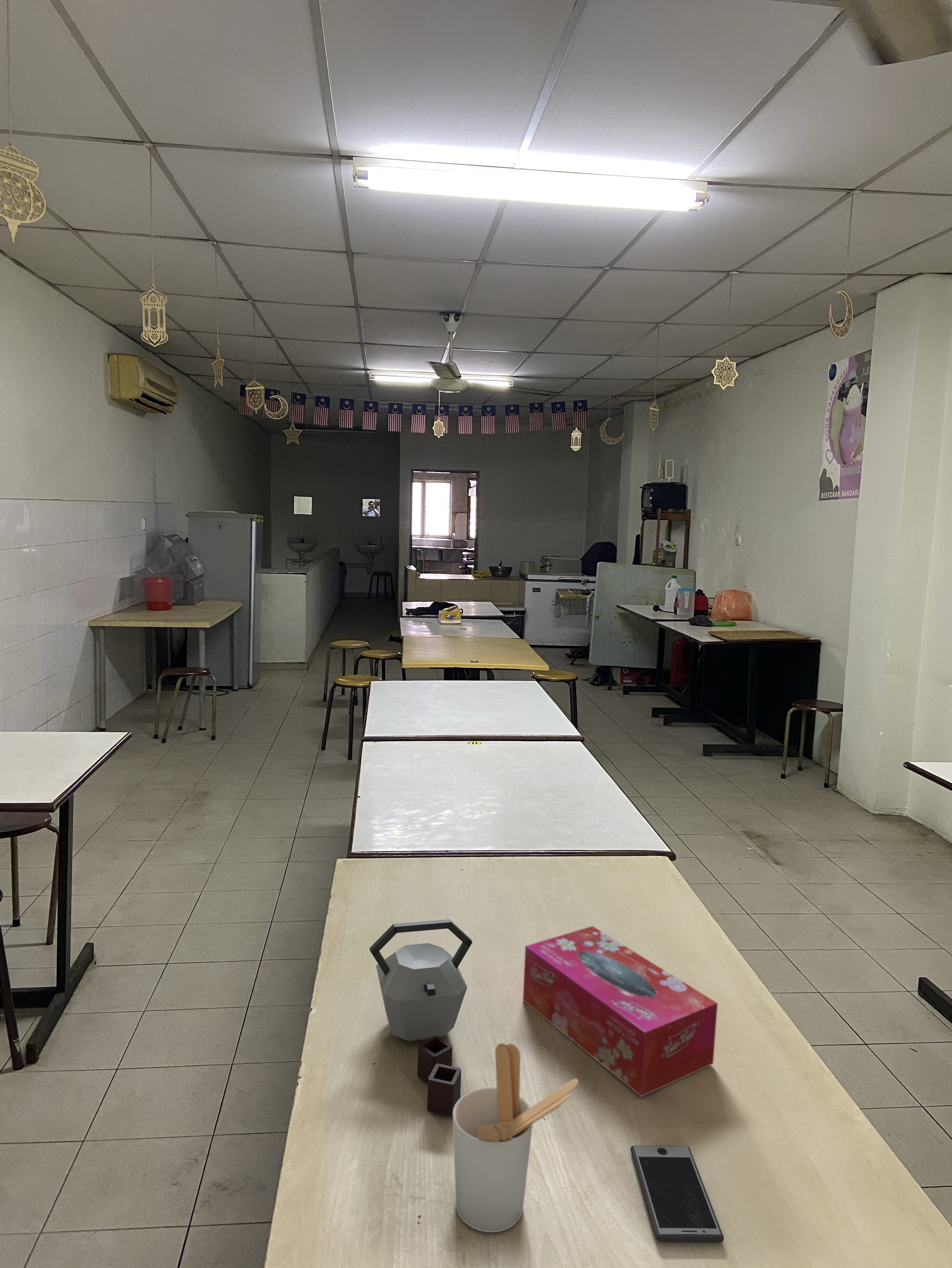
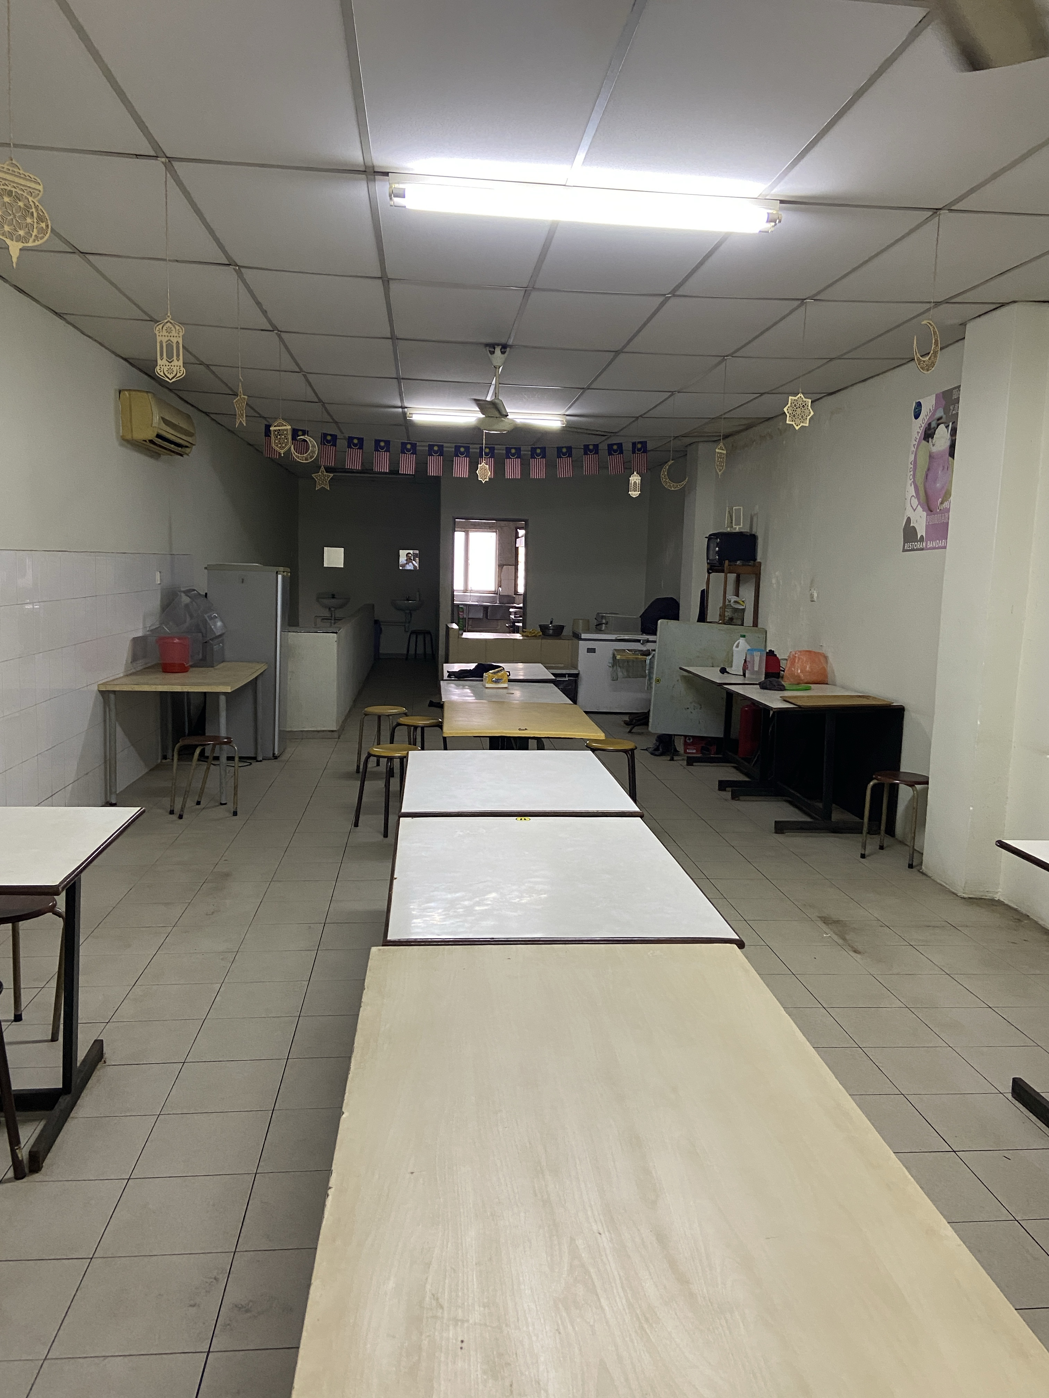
- kettle (429, 1001)
- utensil holder (513, 1142)
- tissue box (614, 1002)
- smartphone (674, 1191)
